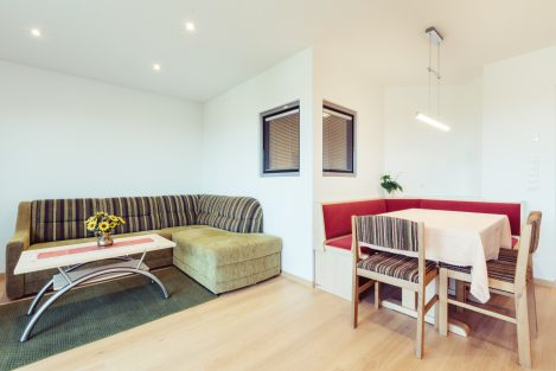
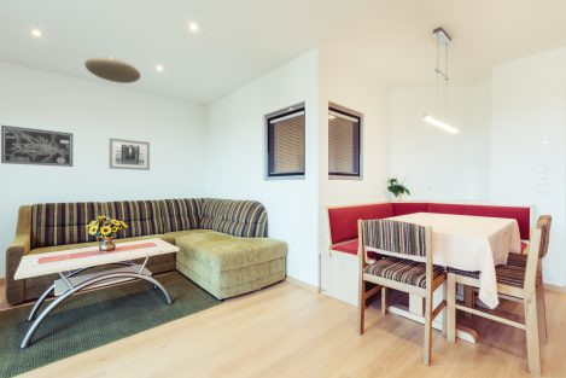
+ ceiling light (113, 66)
+ wall art (130, 155)
+ wall art (39, 147)
